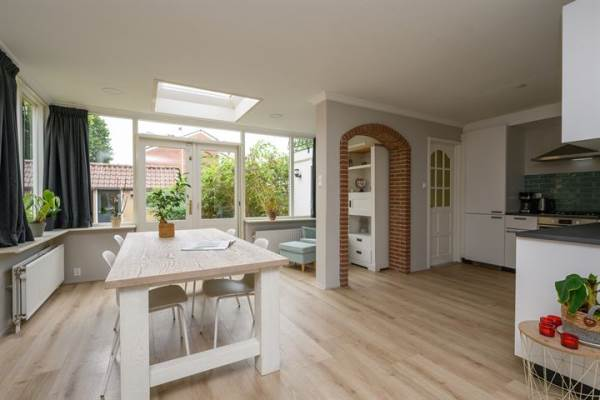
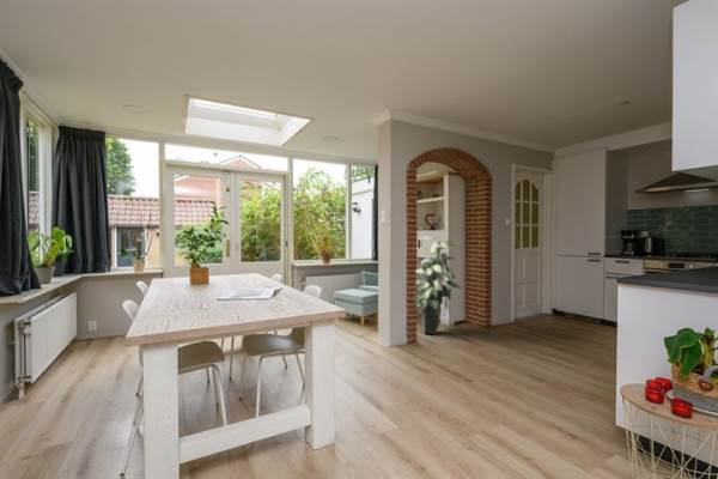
+ indoor plant (432, 284)
